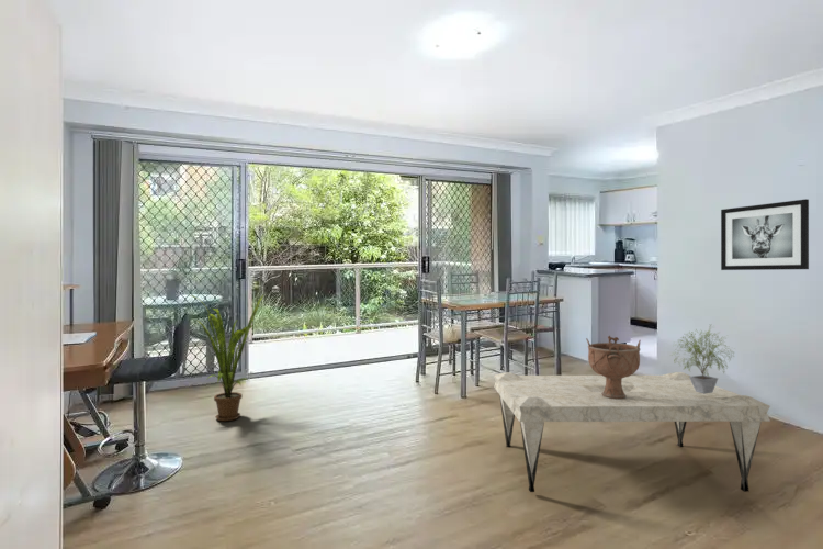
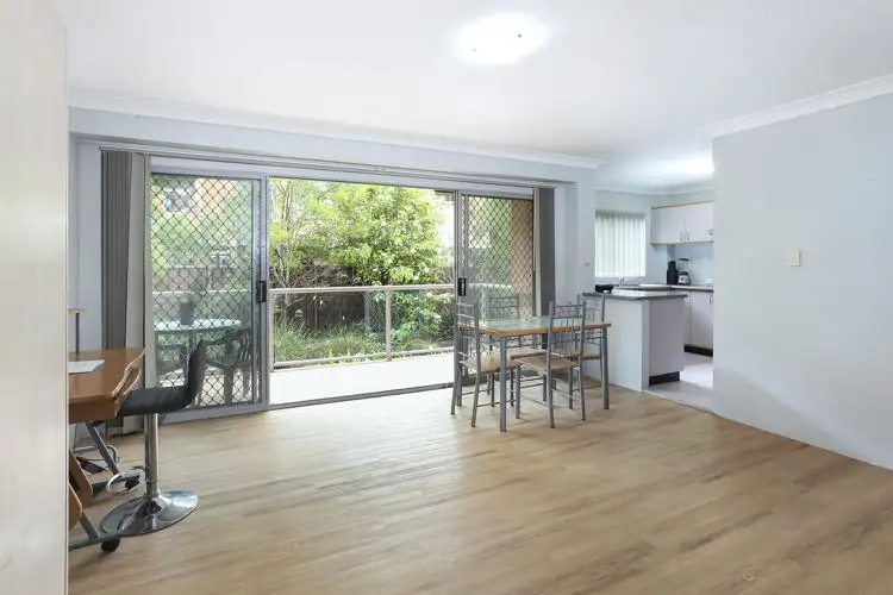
- wall art (762, 237)
- decorative bowl (612, 367)
- potted plant (702, 362)
- house plant (221, 356)
- coffee table (613, 421)
